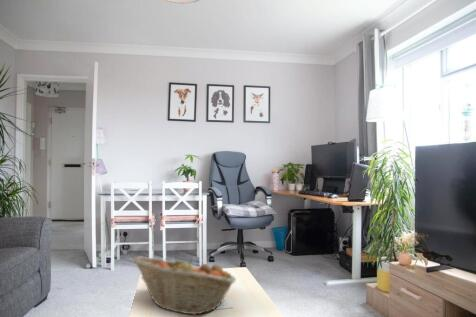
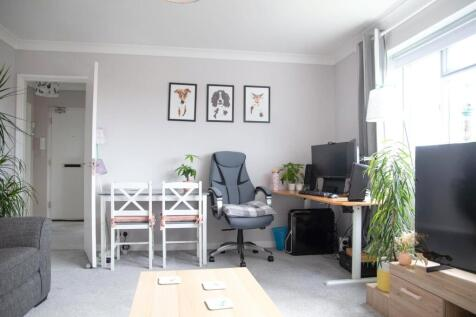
- fruit basket (183, 277)
